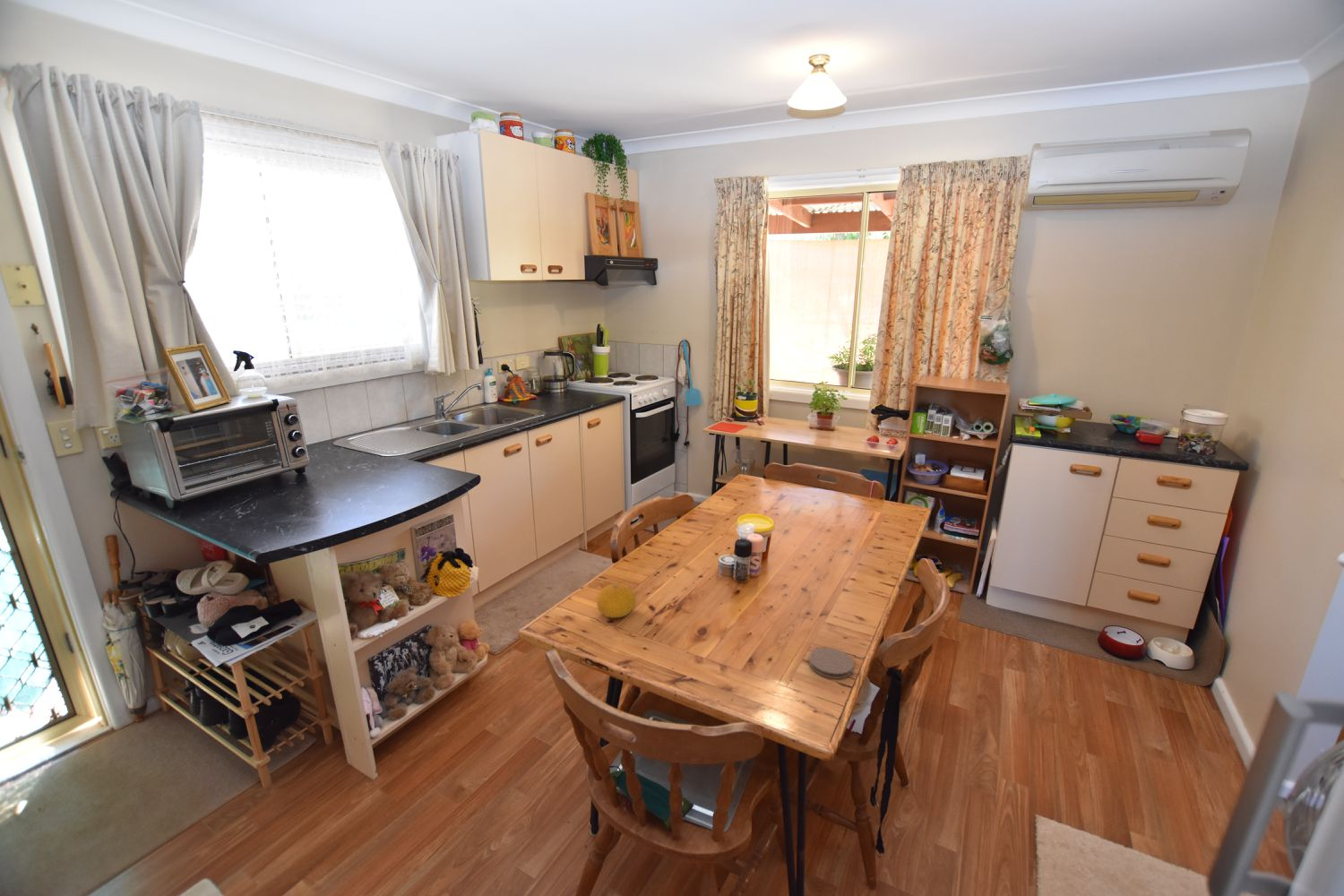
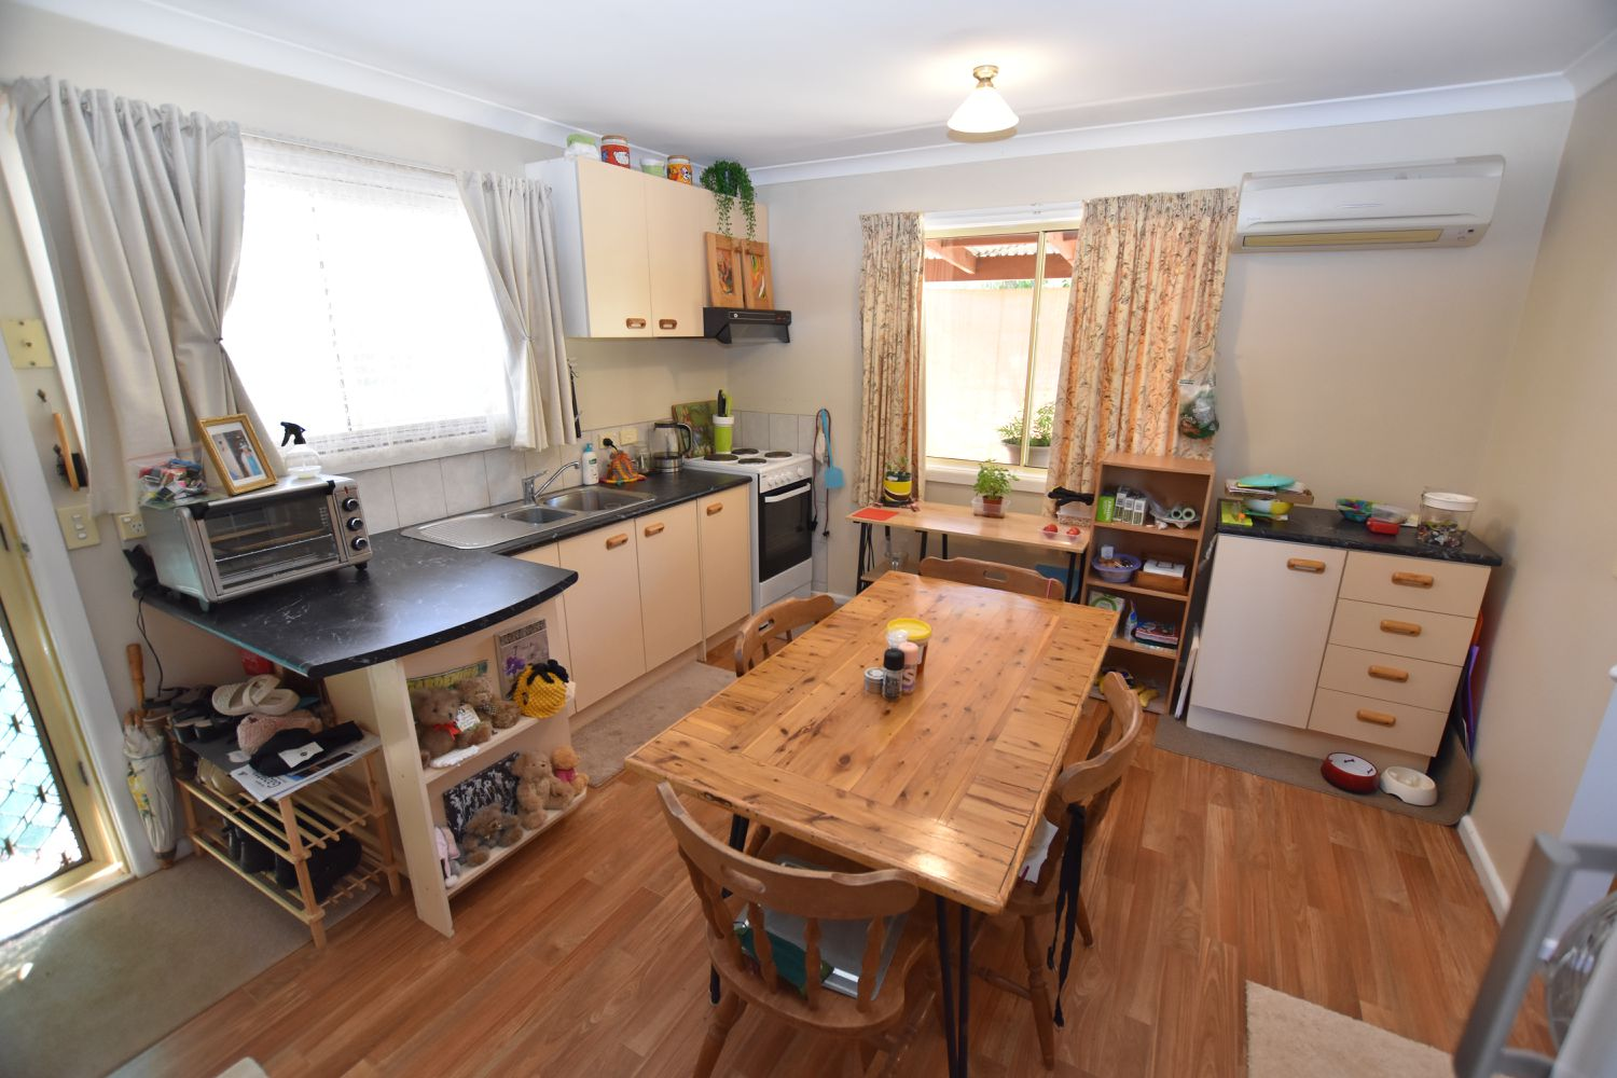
- fruit (616, 599)
- coaster (831, 662)
